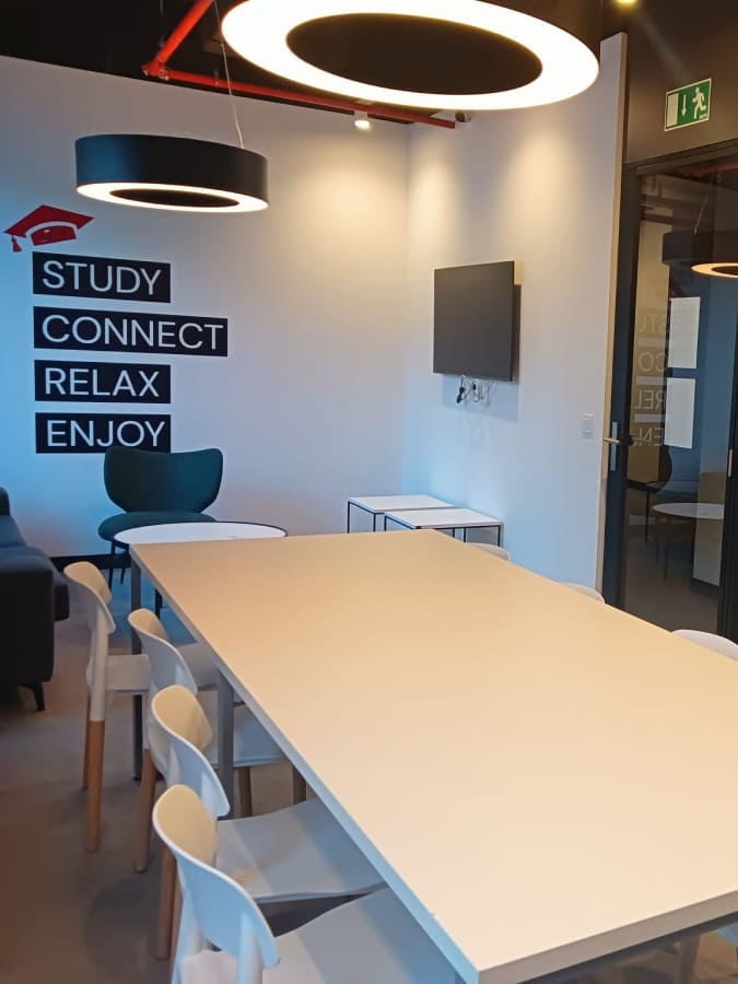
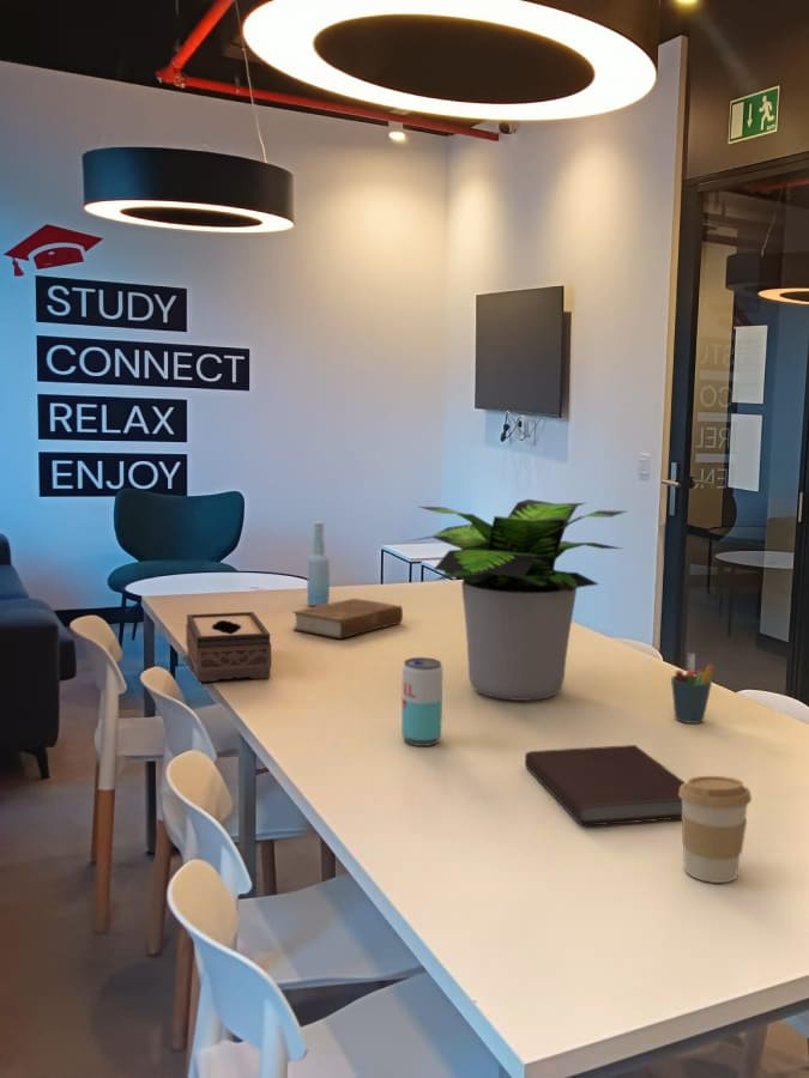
+ beverage can (422, 701)
+ potted plant (505, 600)
+ book (348, 617)
+ bottle (318, 563)
+ coffee cup (712, 825)
+ tissue box (227, 644)
+ pen holder (692, 689)
+ notebook (609, 782)
